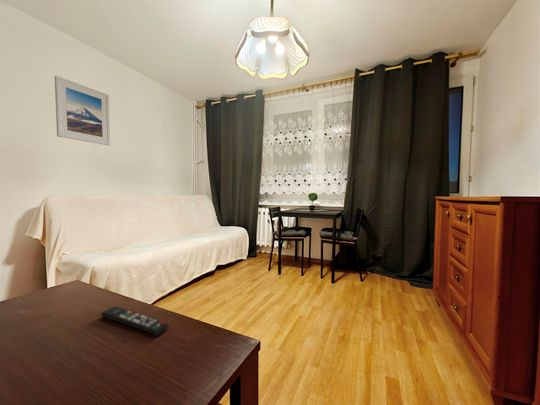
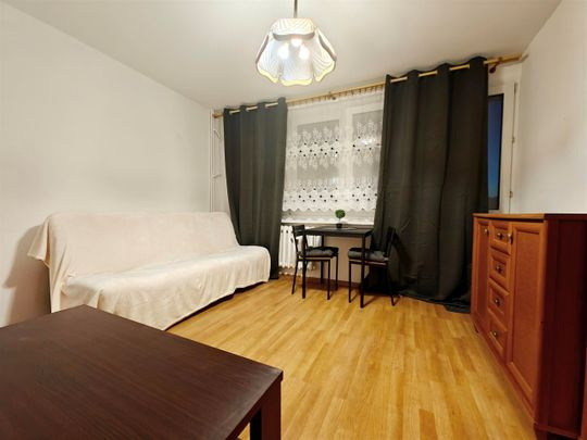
- remote control (133, 319)
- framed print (85, 113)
